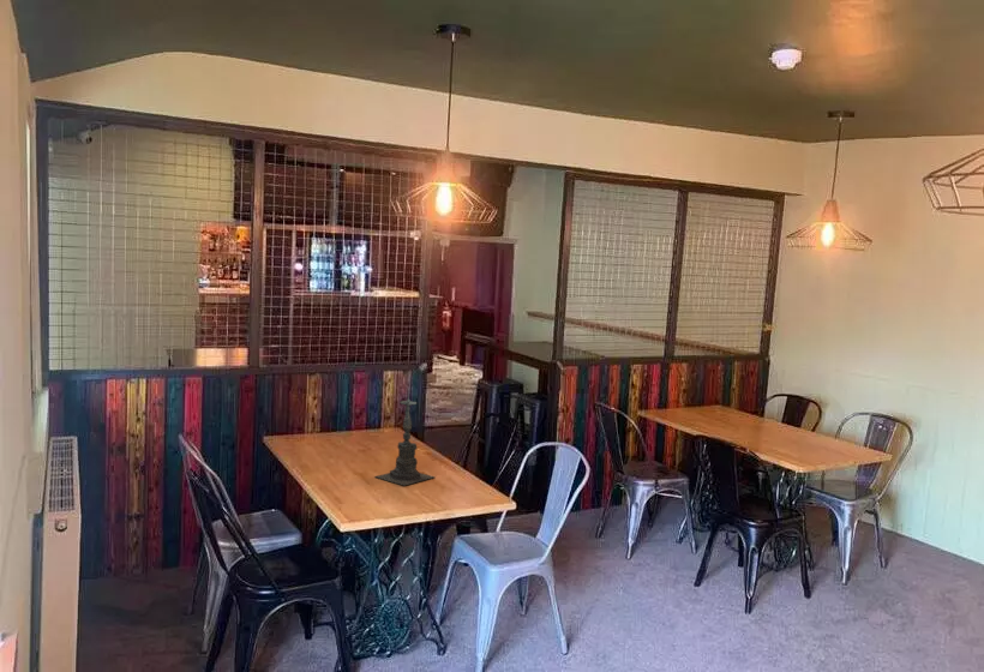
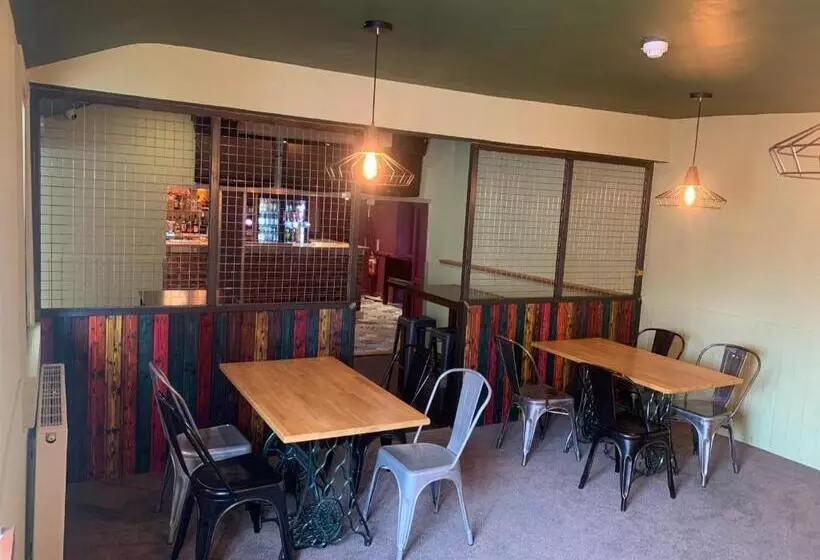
- candle holder (407, 433)
